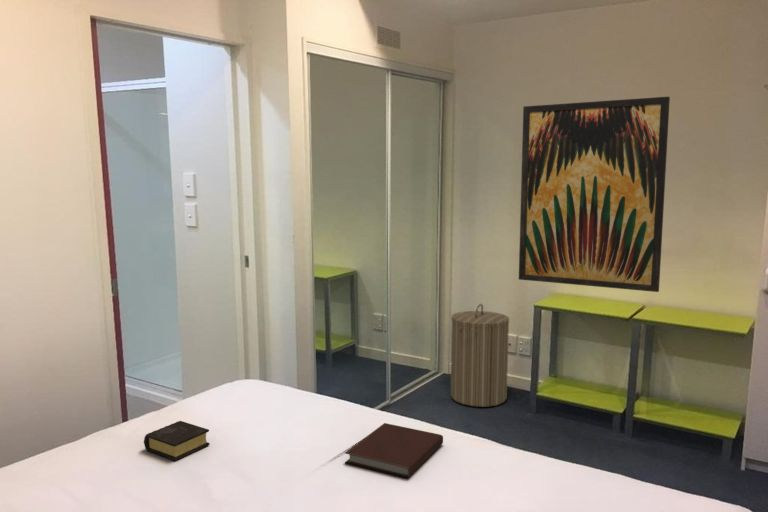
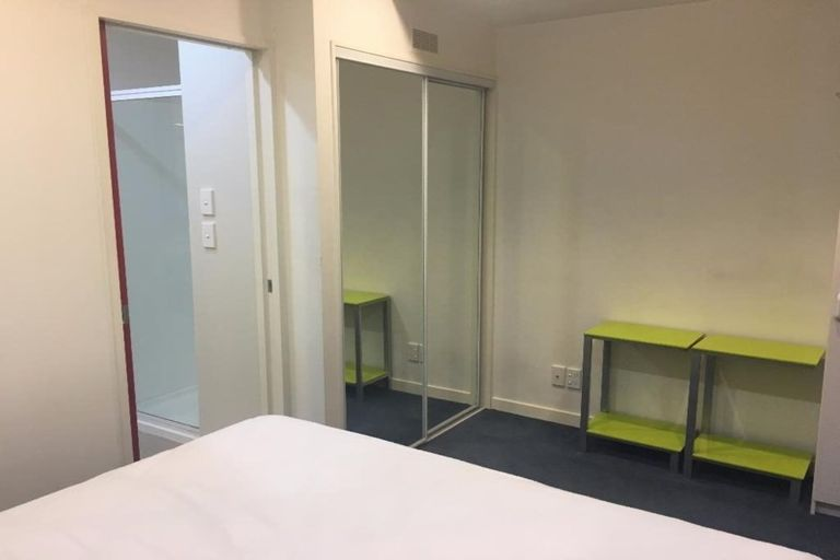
- book (176, 439)
- laundry hamper (479, 350)
- notebook (395, 448)
- wall art (588, 195)
